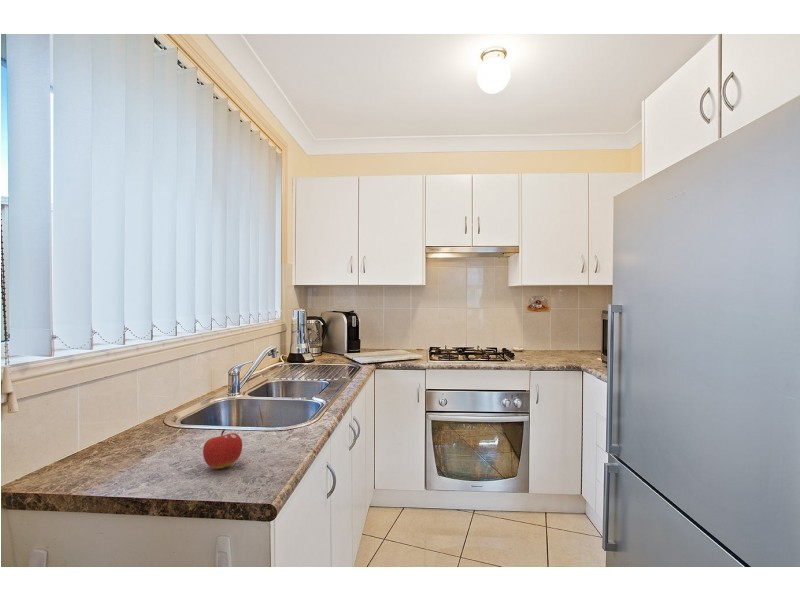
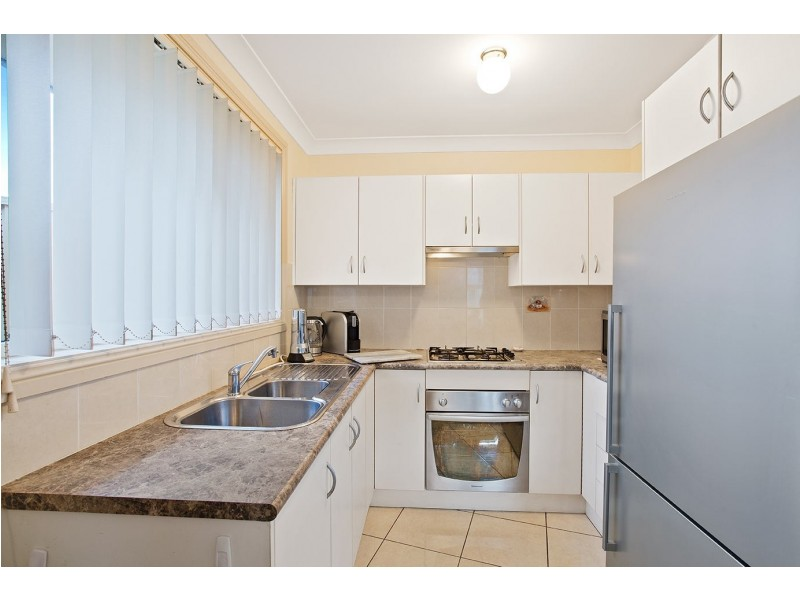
- fruit (222, 449)
